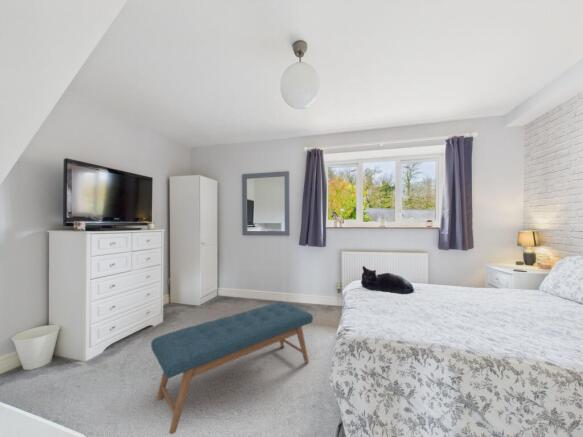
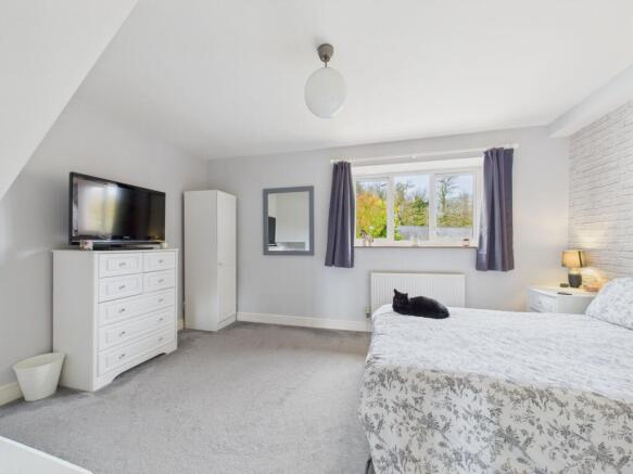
- bench (241, 349)
